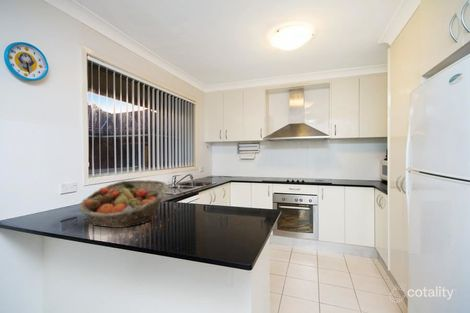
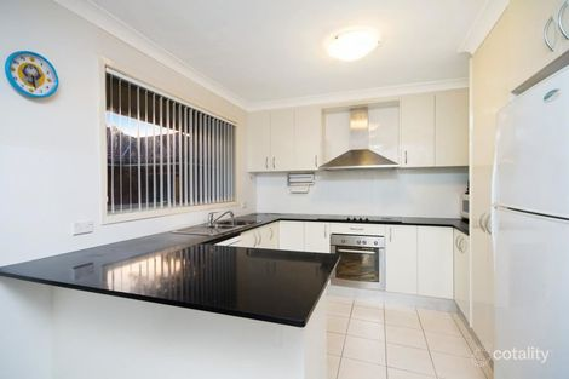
- fruit basket (126, 201)
